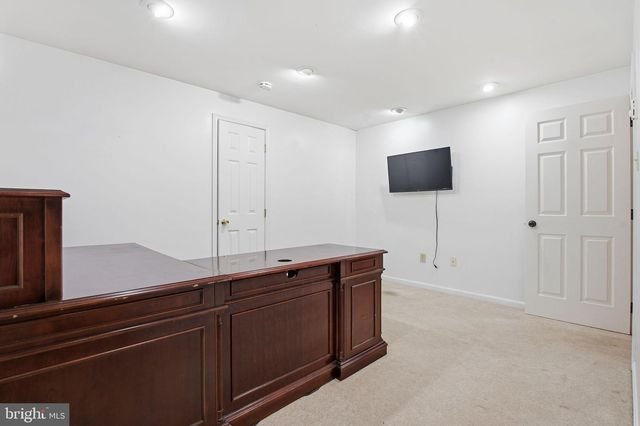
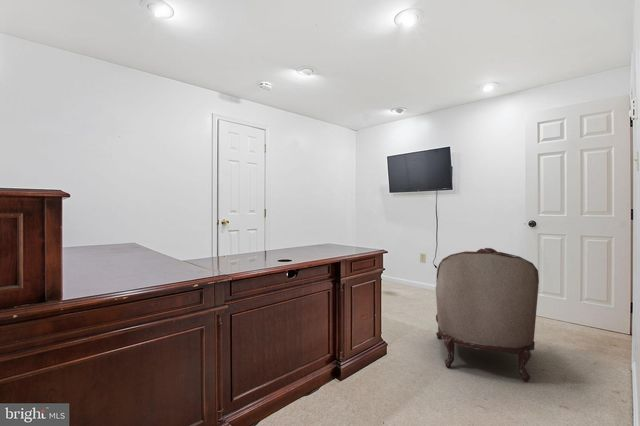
+ armchair (482, 301)
